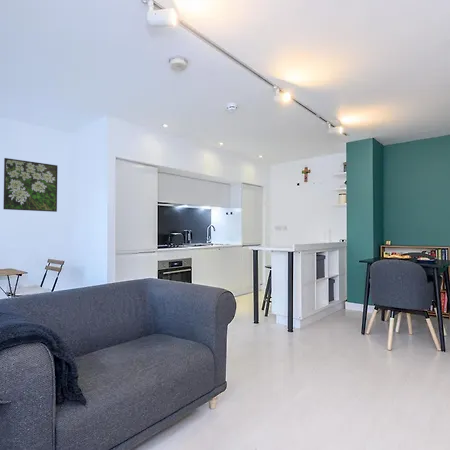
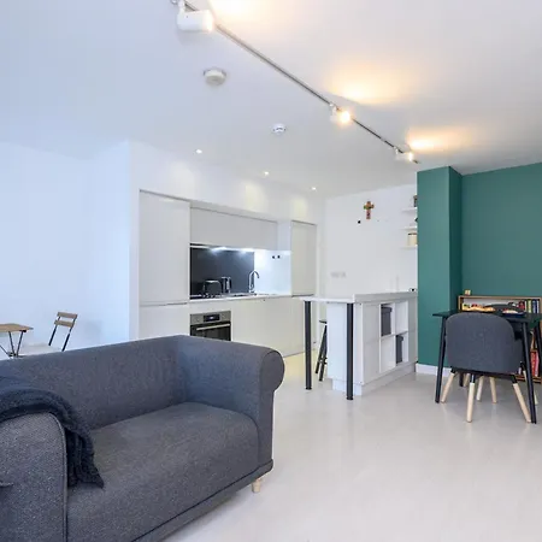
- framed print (31, 186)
